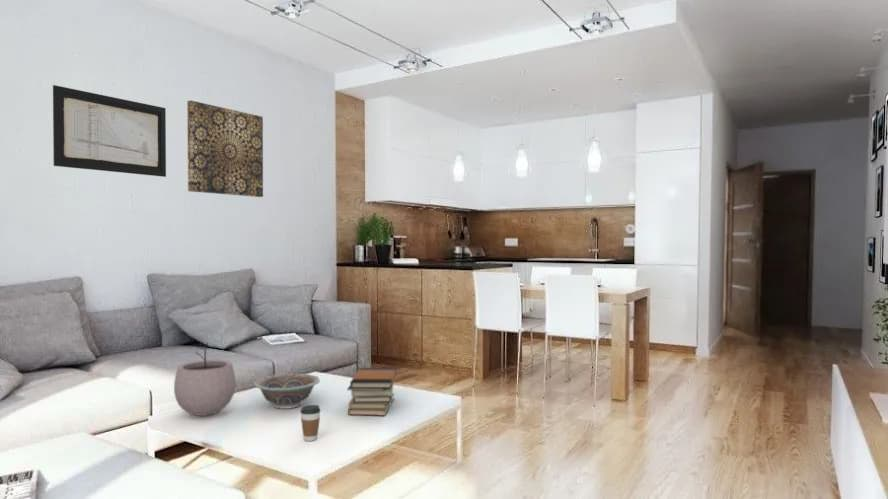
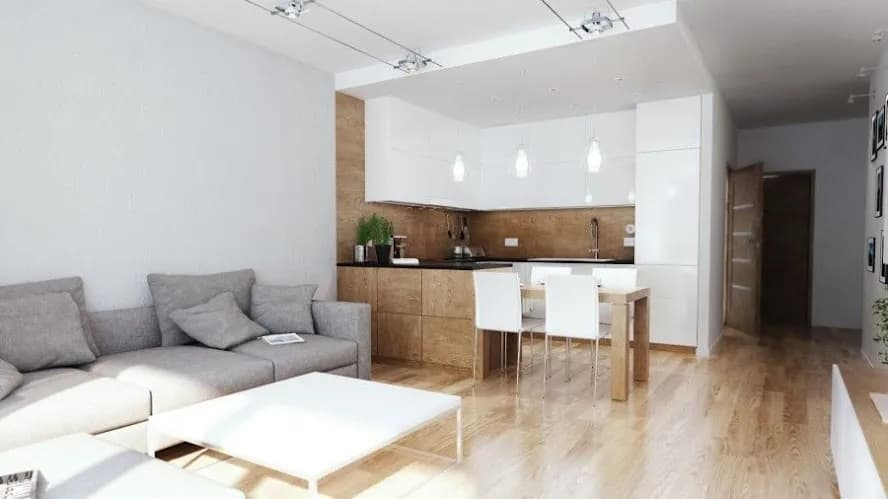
- plant pot (205, 378)
- book stack (373, 390)
- coffee cup (310, 422)
- wall art (227, 151)
- decorative bowl (287, 392)
- wall art (113, 134)
